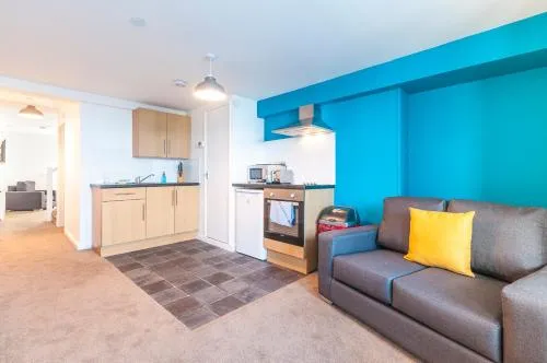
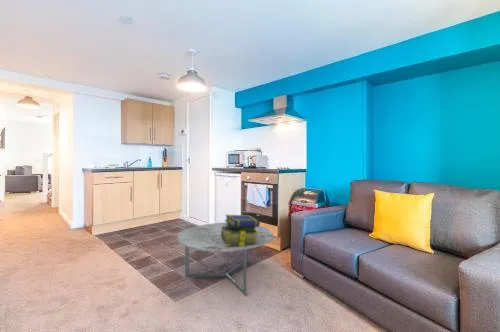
+ stack of books (239, 229)
+ coffee table (225, 251)
